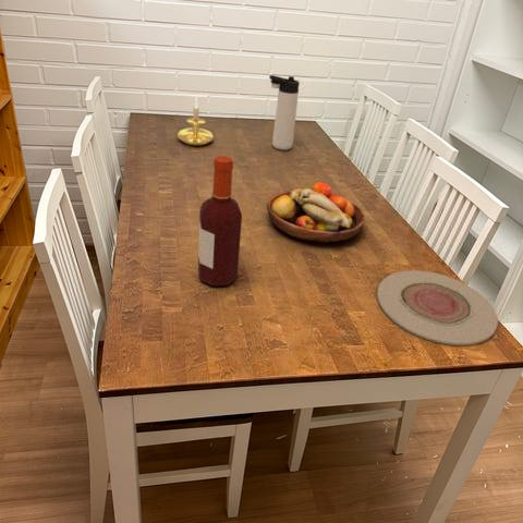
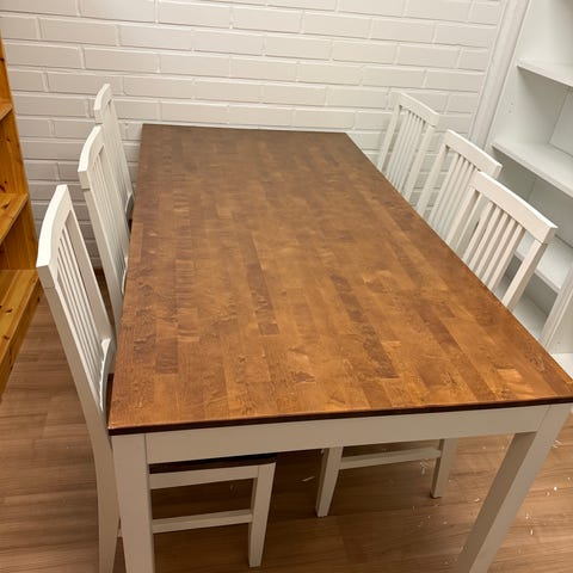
- candle holder (195, 119)
- bottle (220, 221)
- thermos bottle (281, 112)
- plate (436, 304)
- fruit bowl (317, 206)
